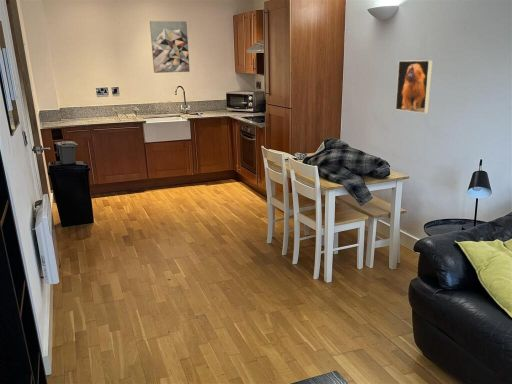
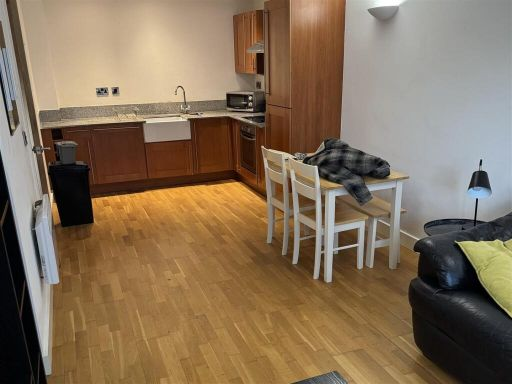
- wall art (170, 47)
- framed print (412, 86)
